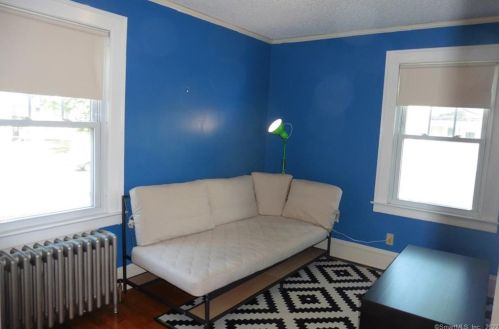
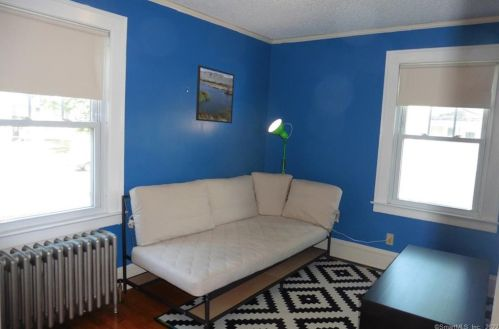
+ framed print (216, 96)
